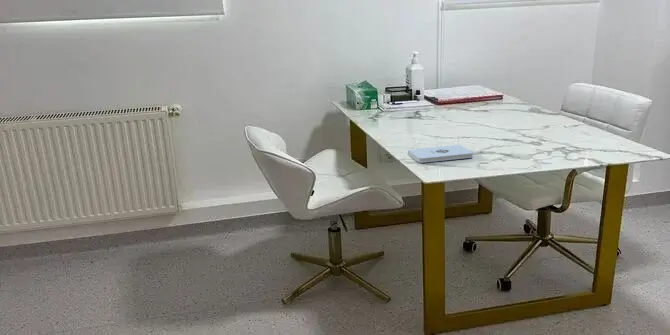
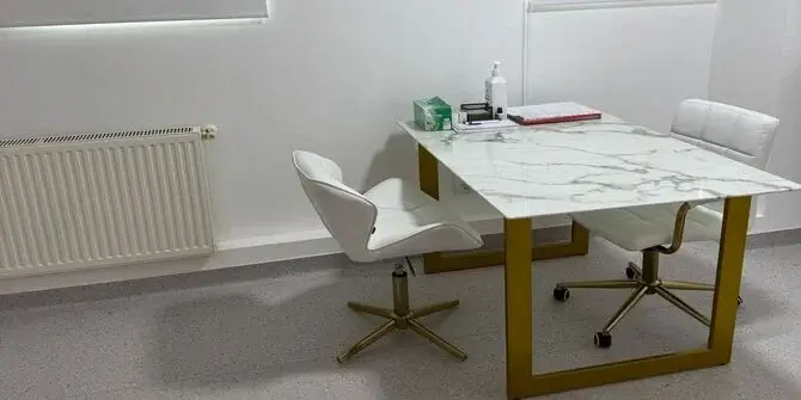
- notepad (440, 153)
